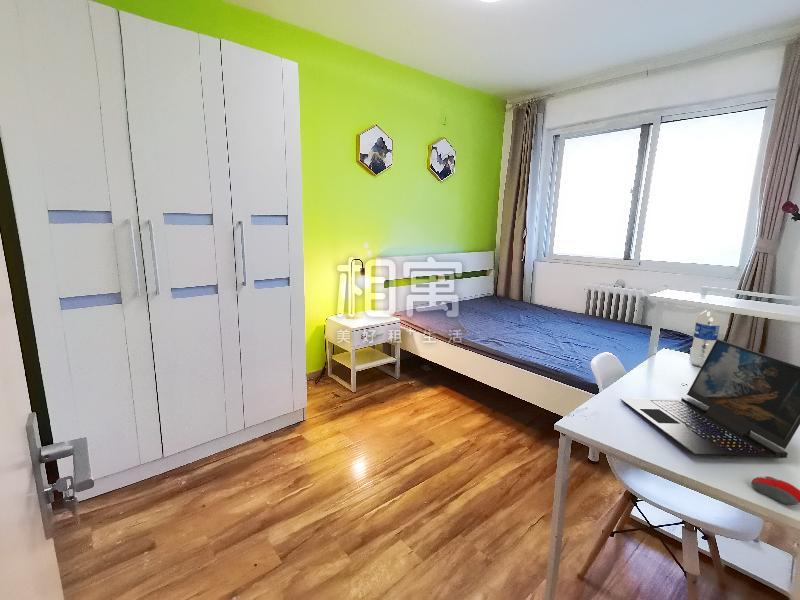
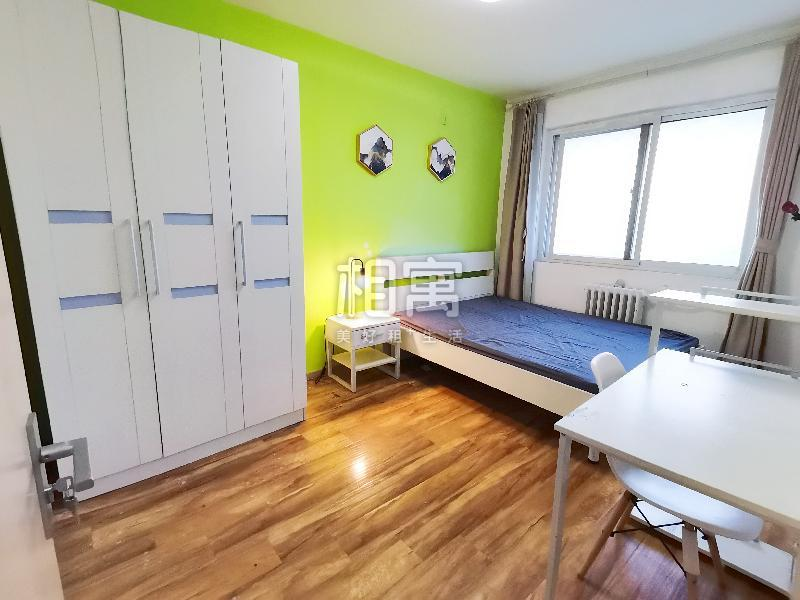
- laptop (708, 391)
- computer mouse (778, 487)
- water bottle (705, 334)
